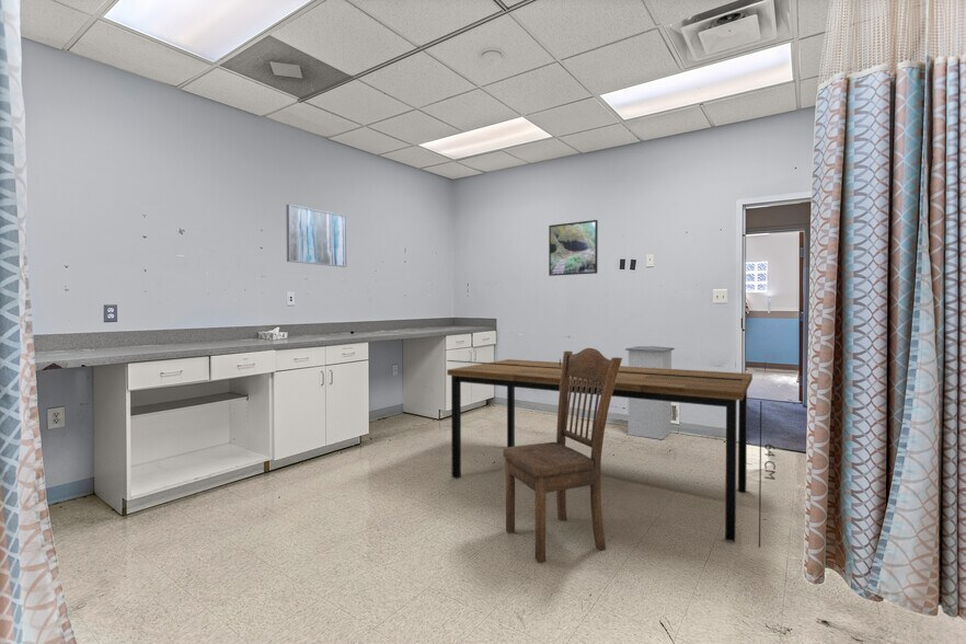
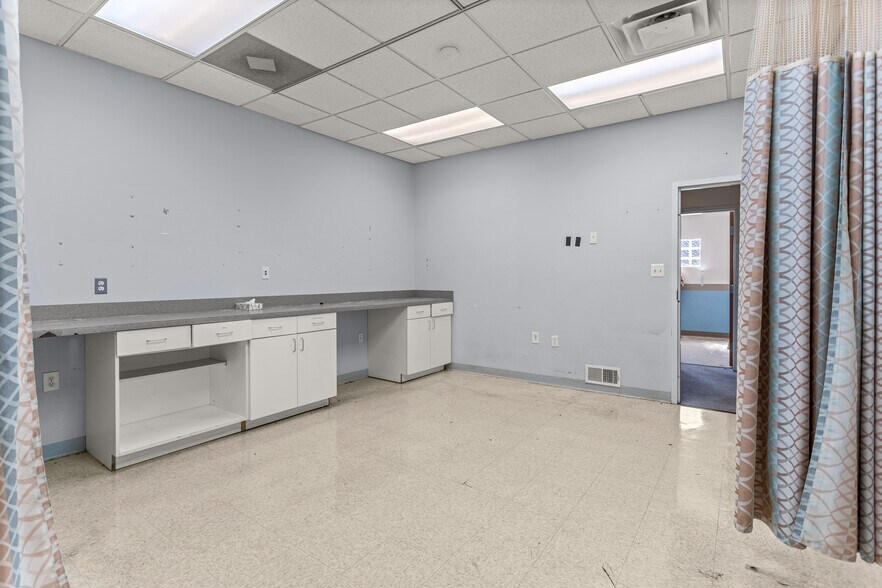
- trash can (649, 400)
- dining chair (555, 444)
- wall art (318, 237)
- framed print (572, 249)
- dining table (611, 395)
